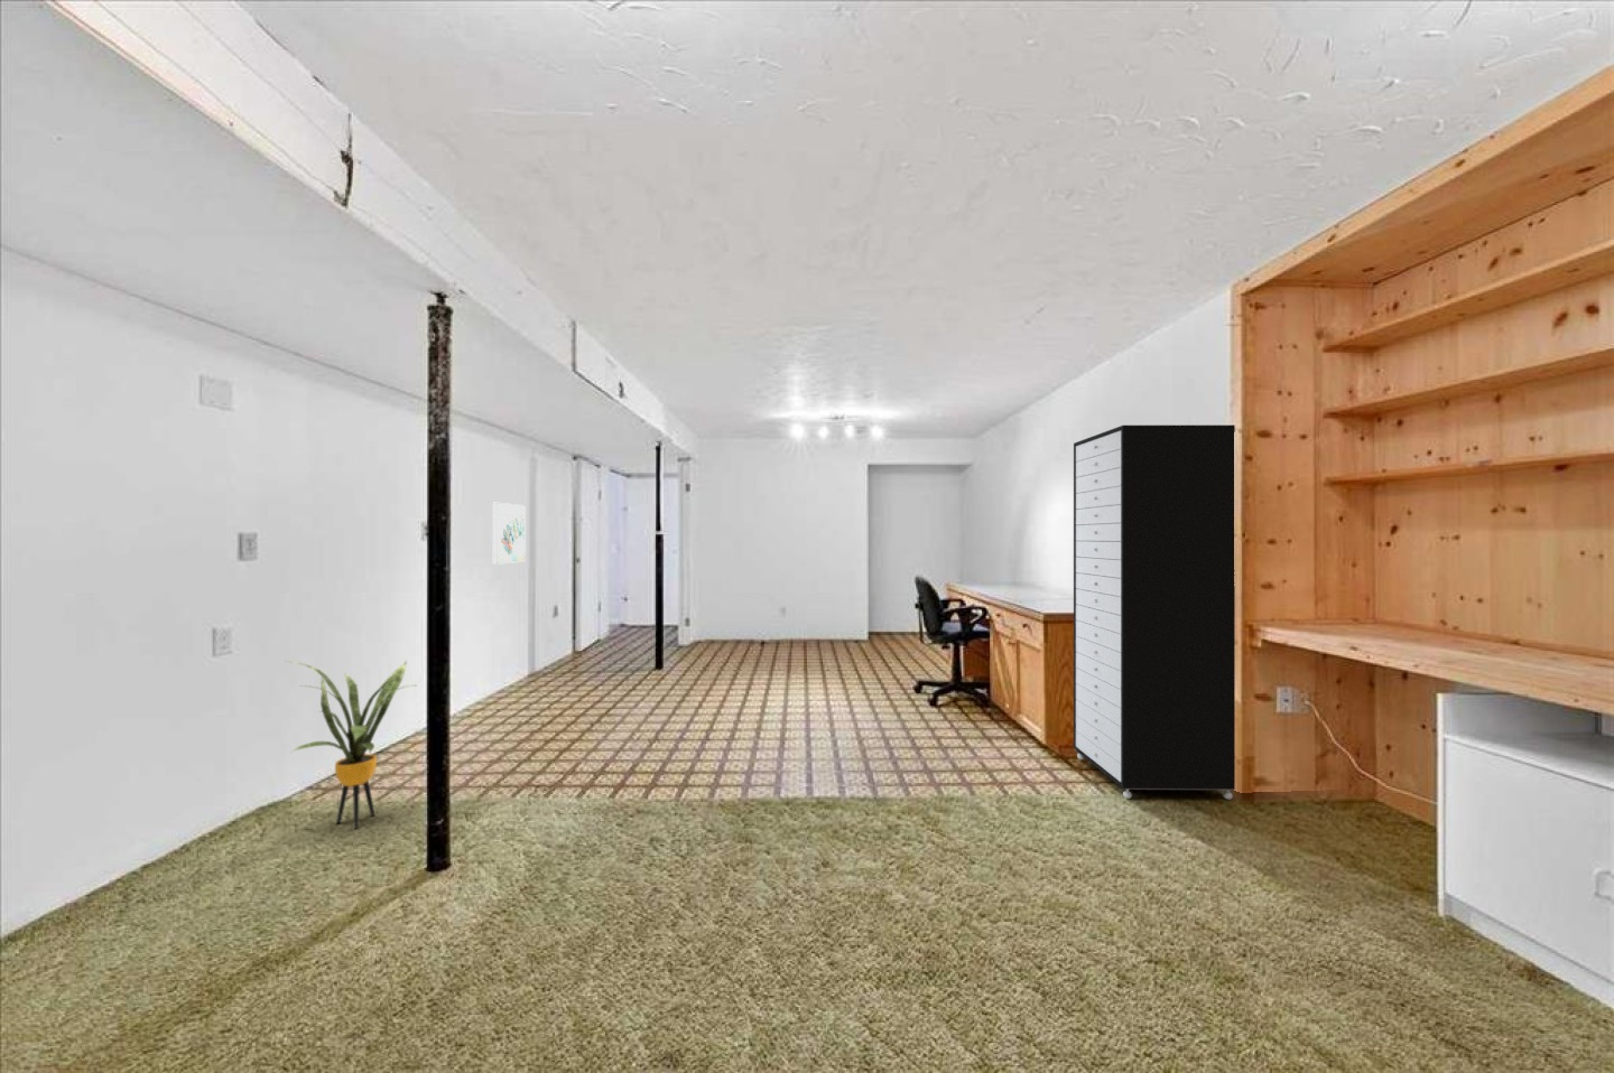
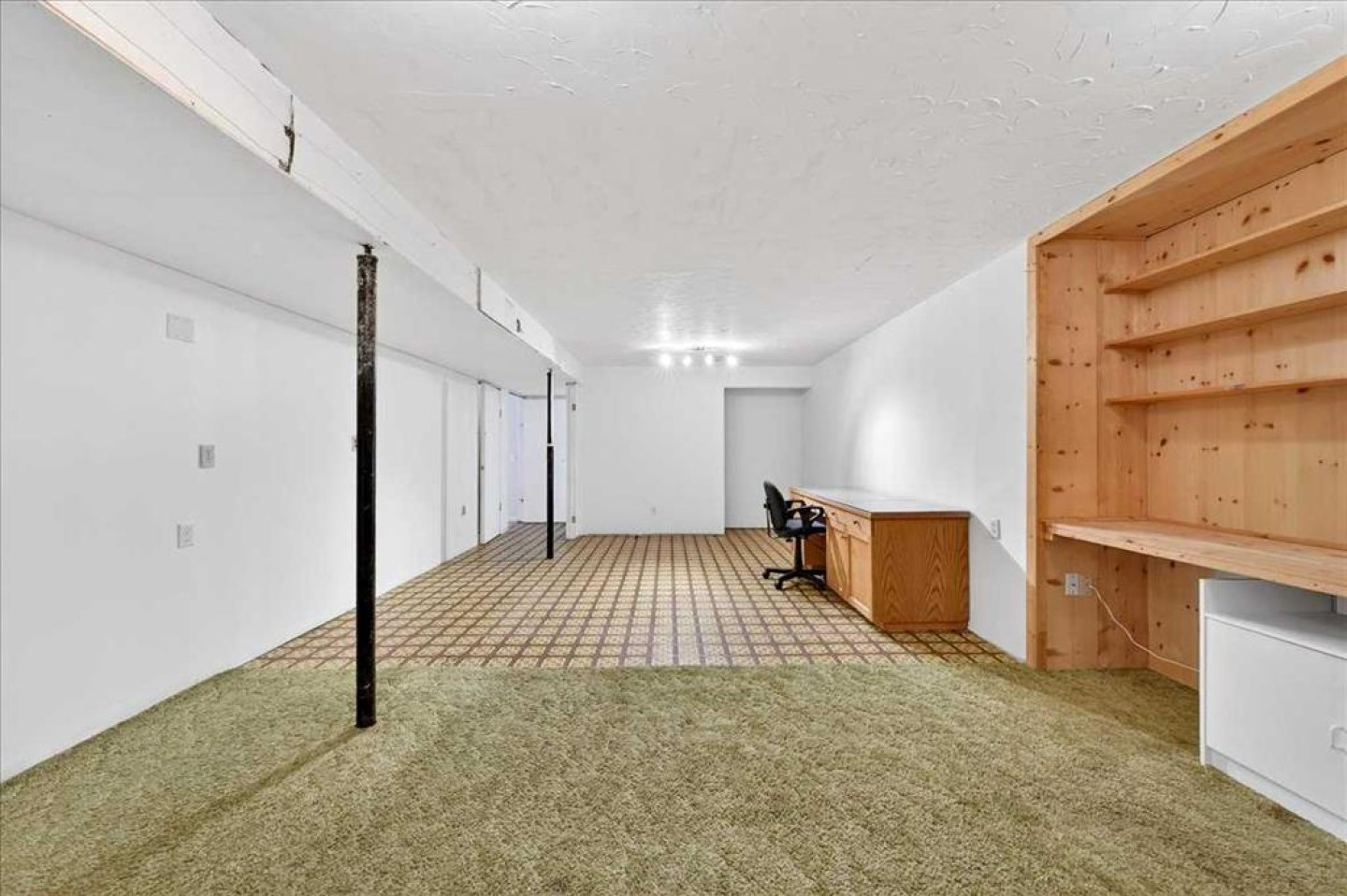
- house plant (353, 738)
- wall art (509, 533)
- storage cabinet (1145, 606)
